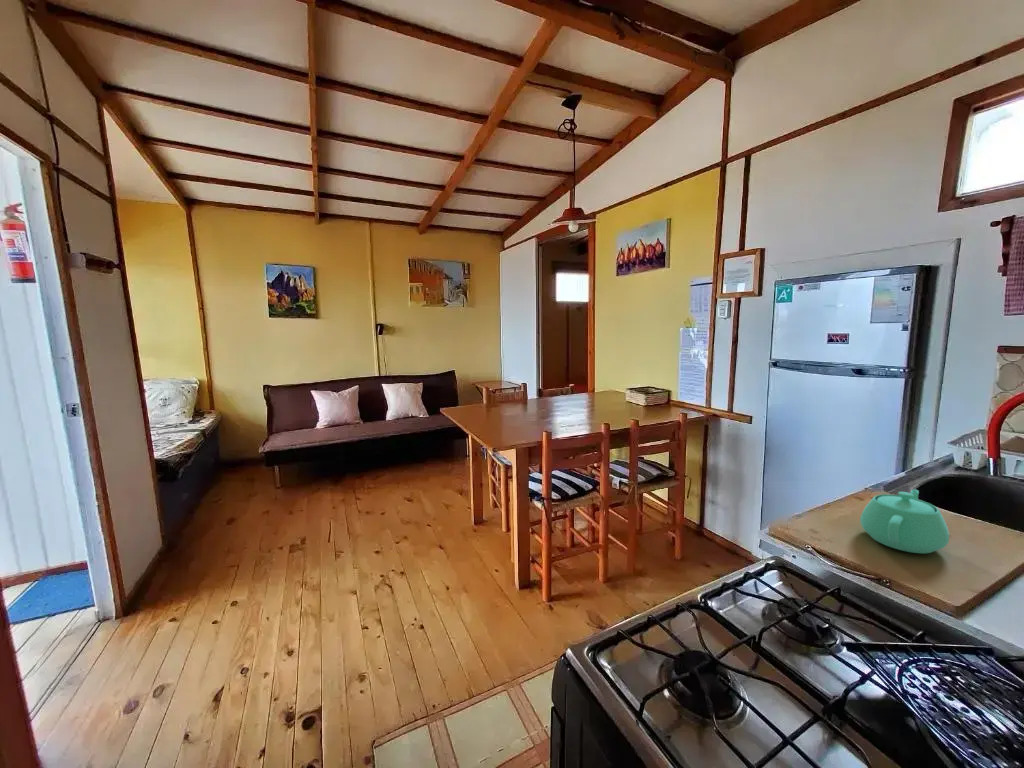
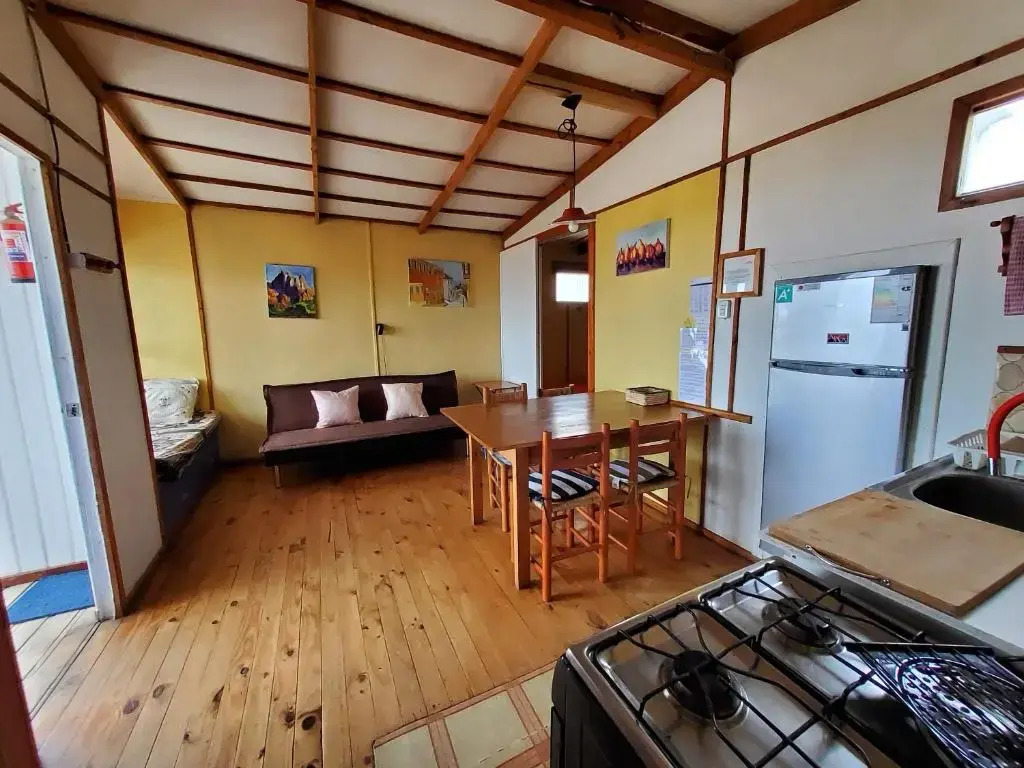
- teapot (904, 516)
